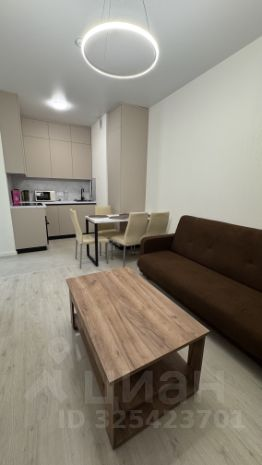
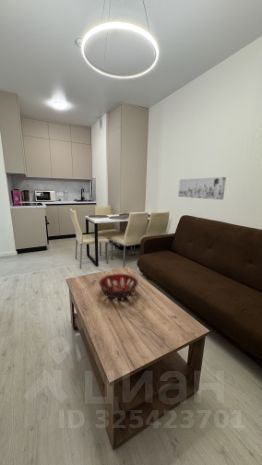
+ wall art (198, 188)
+ decorative bowl (118, 287)
